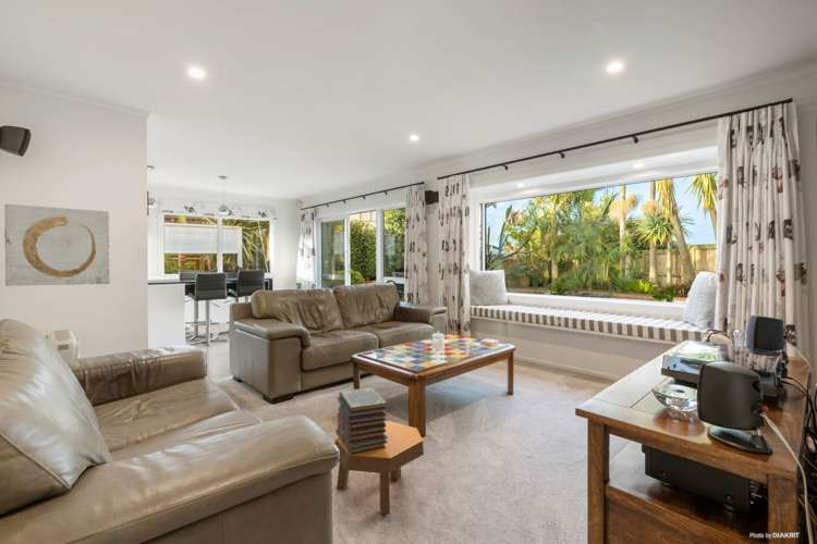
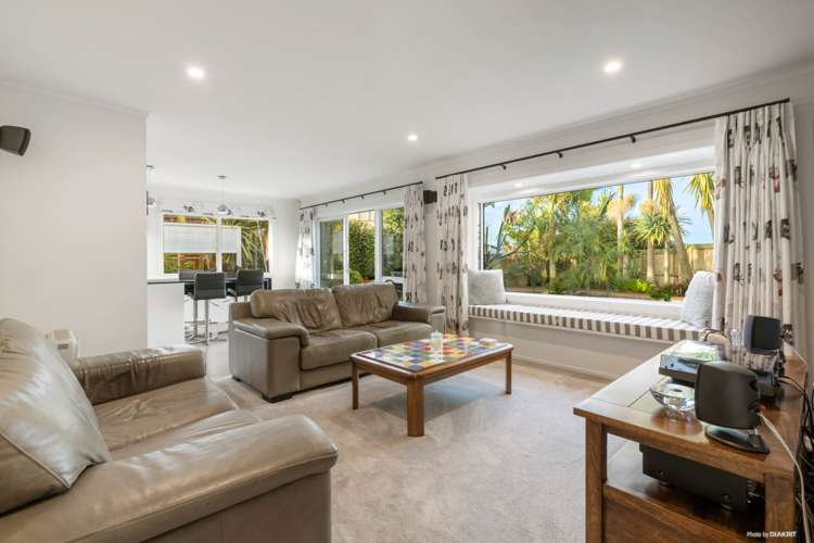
- wall art (60, 246)
- footstool (380, 463)
- book stack (362, 418)
